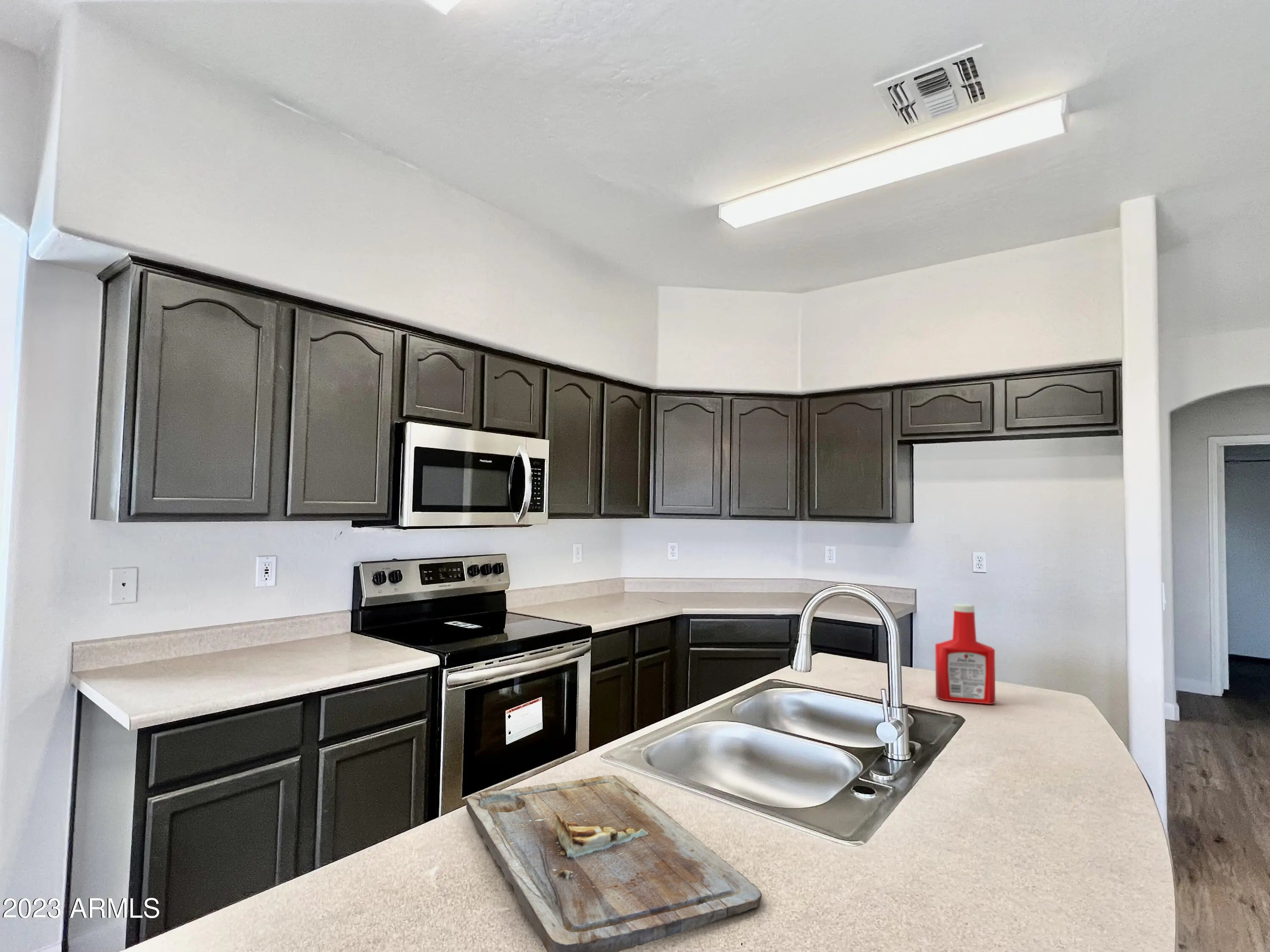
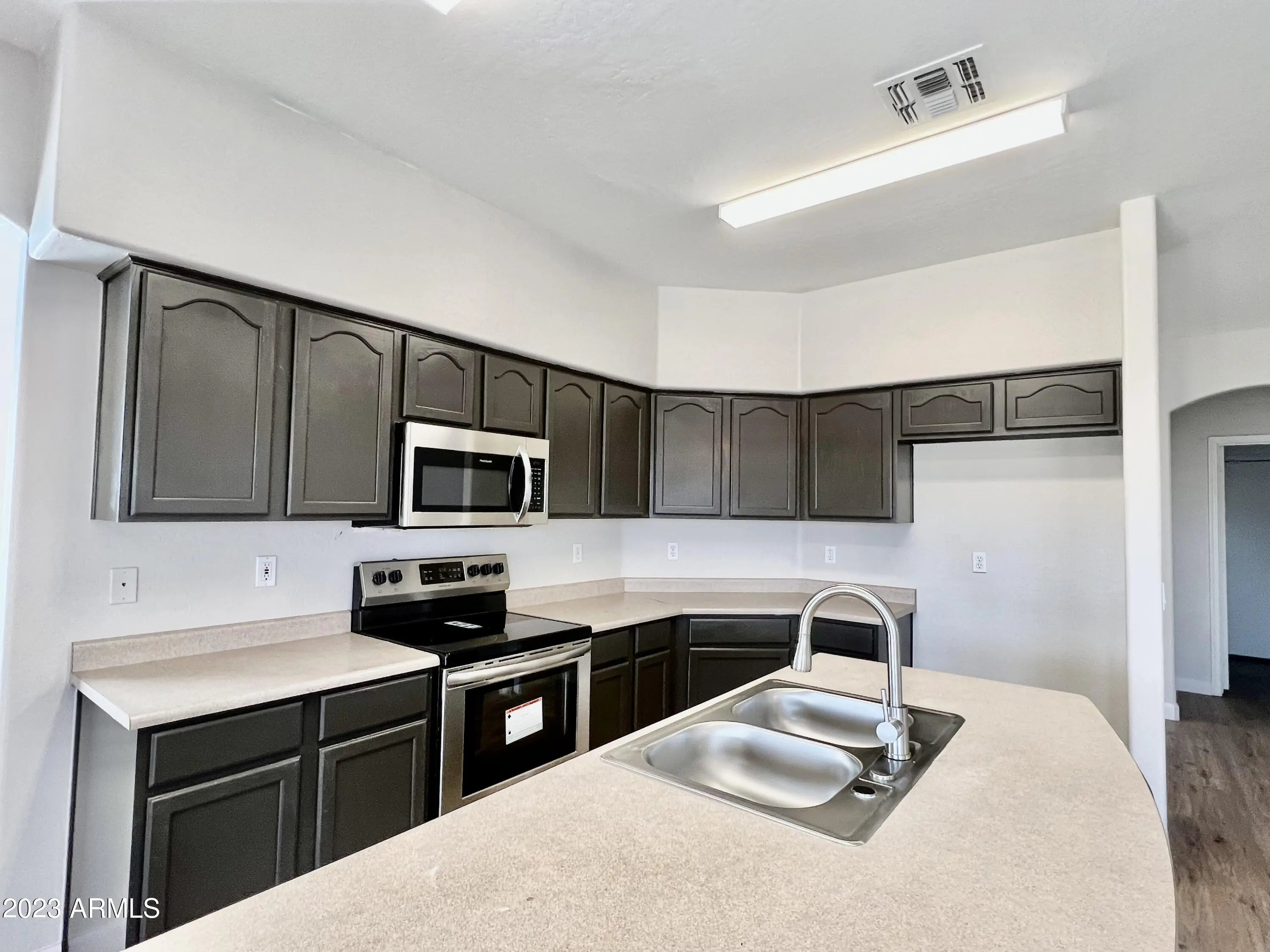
- soap bottle (964, 652)
- cutting board (596, 828)
